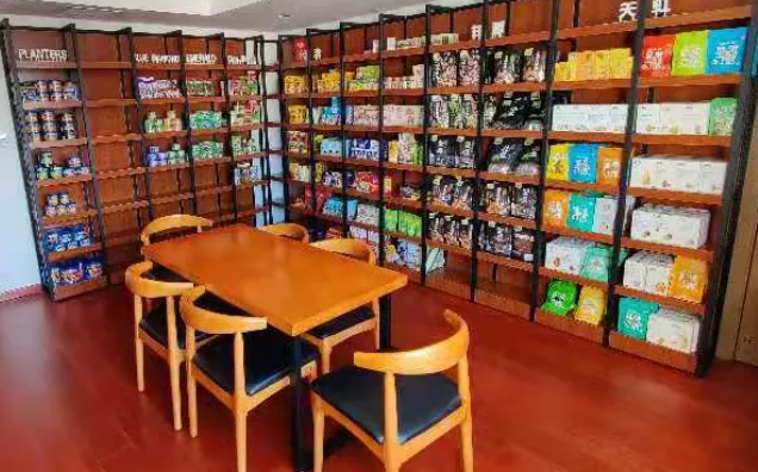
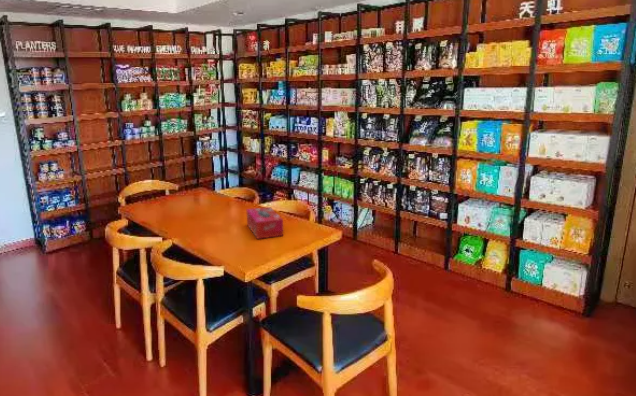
+ tissue box (264, 222)
